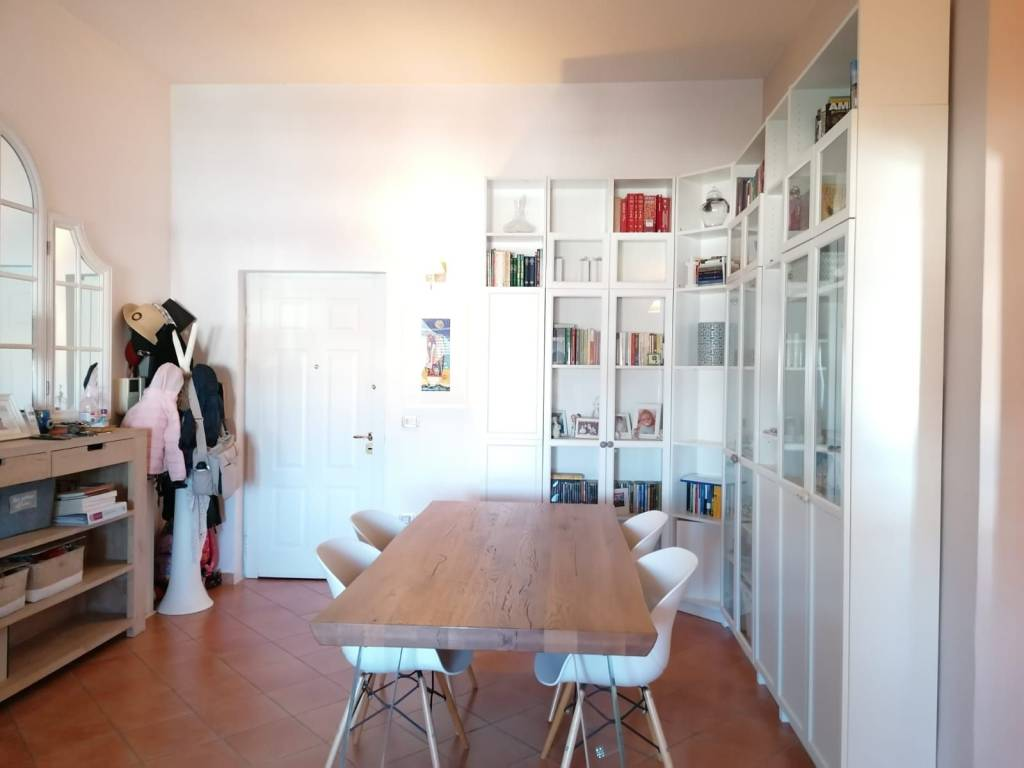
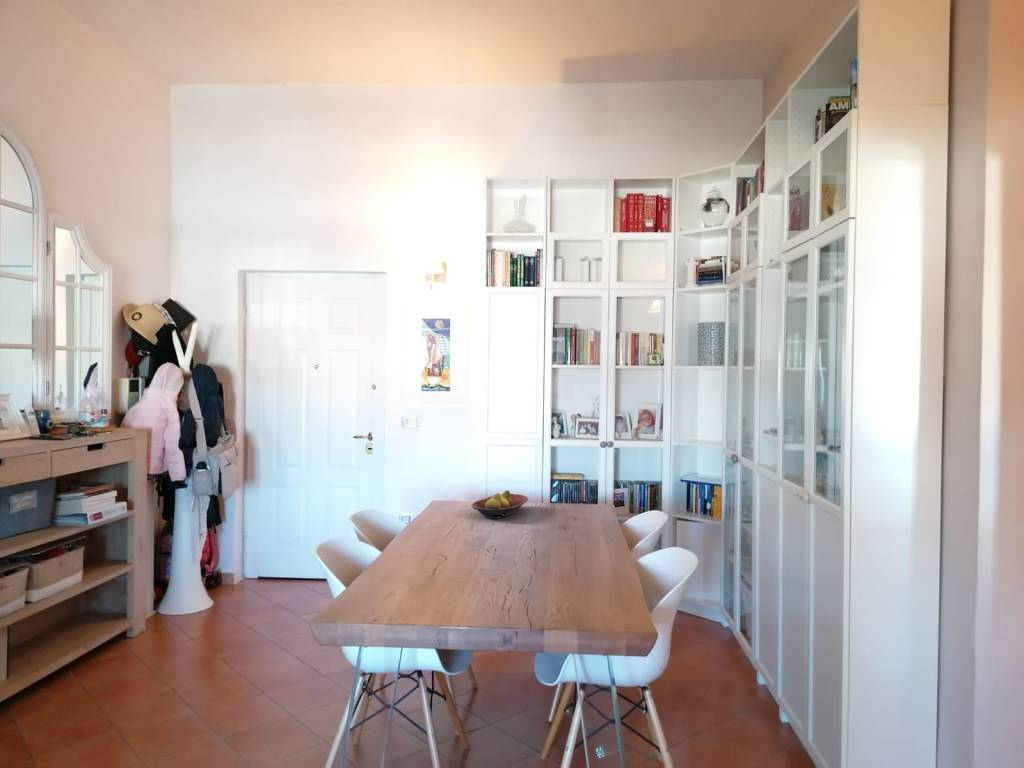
+ fruit bowl (500, 502)
